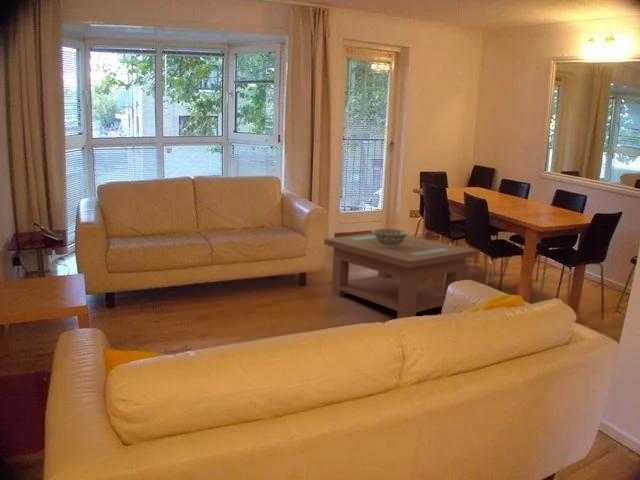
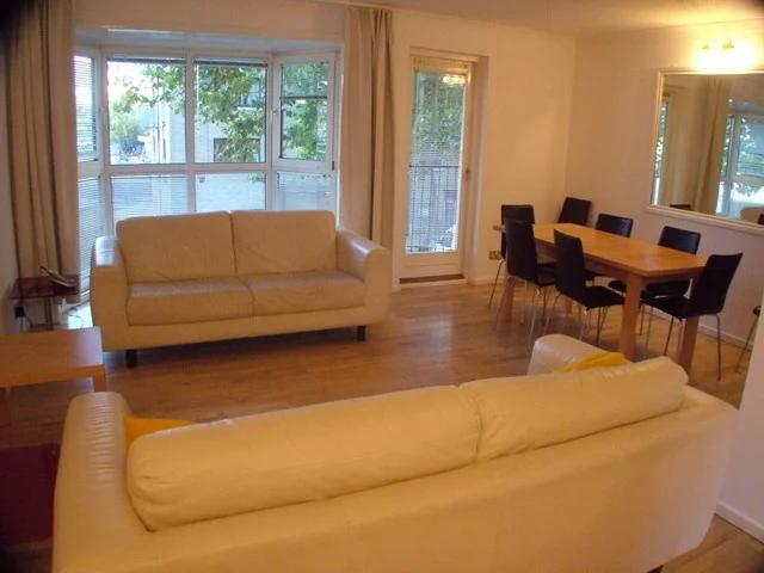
- coffee table (396, 272)
- decorative bowl (390, 238)
